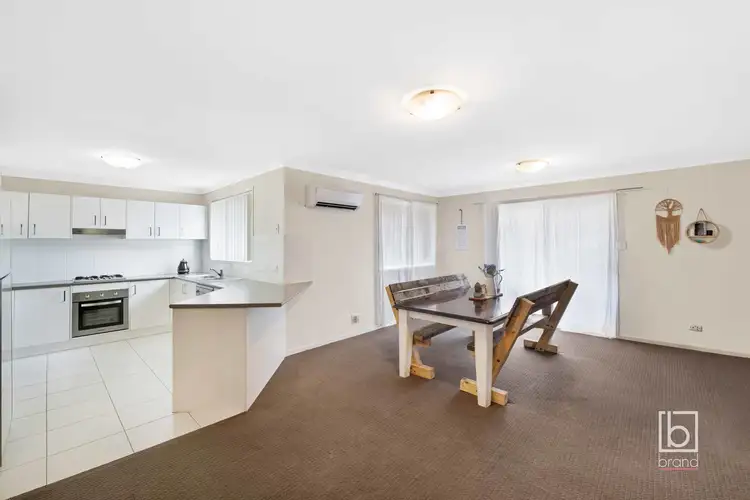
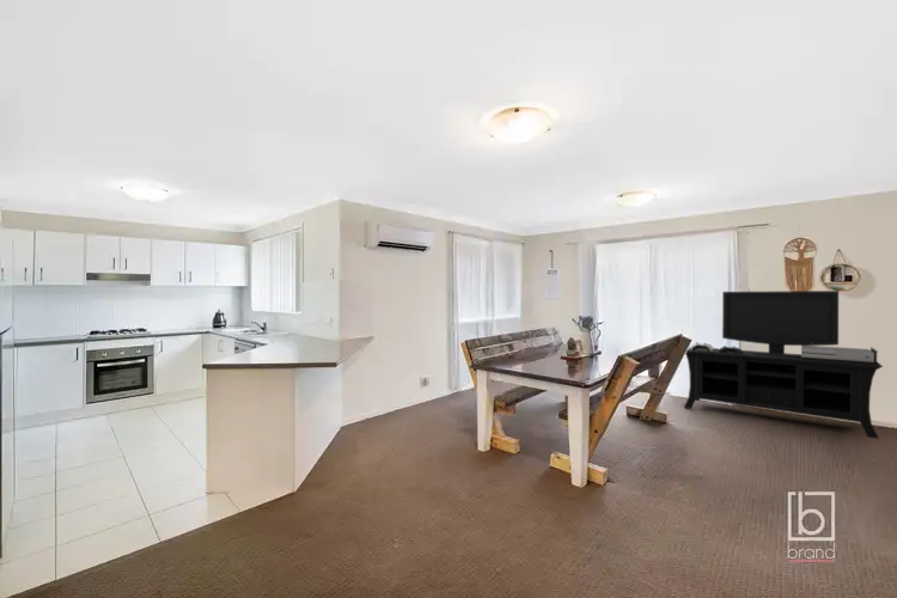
+ media console (770, 353)
